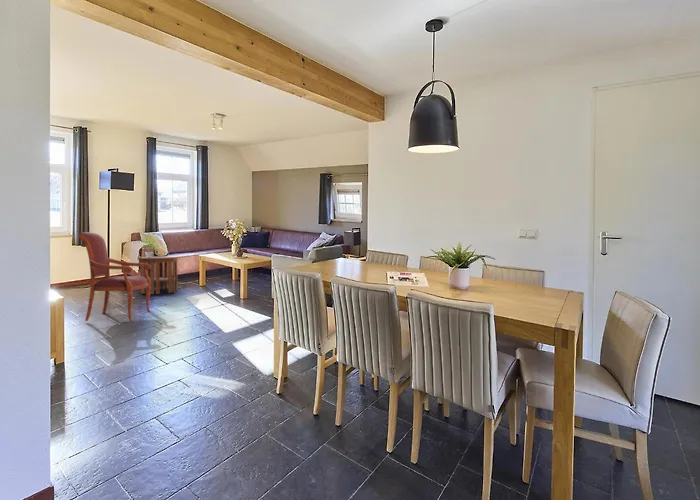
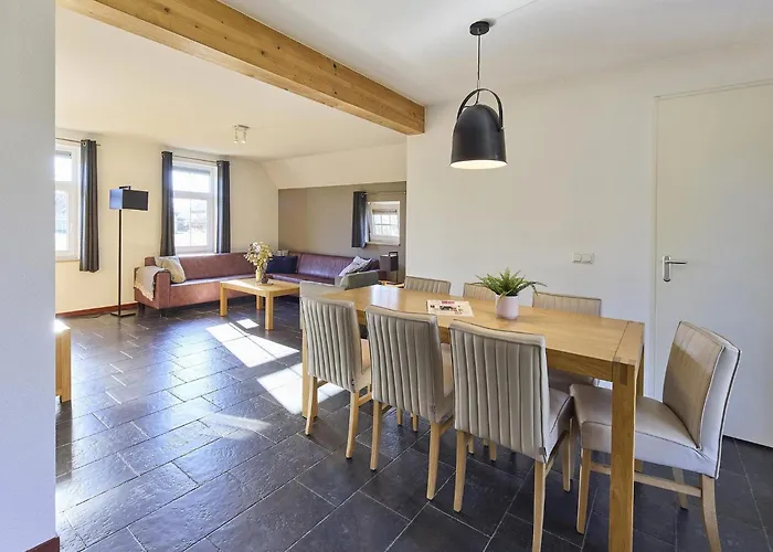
- armchair (119, 276)
- potted plant (149, 244)
- side table (159, 274)
